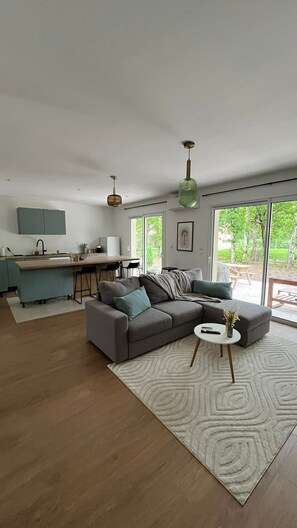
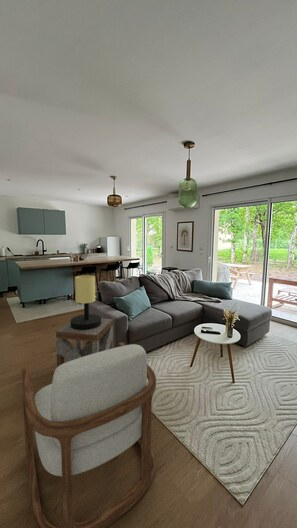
+ side table (86, 350)
+ armchair (91, 401)
+ table lamp (85, 300)
